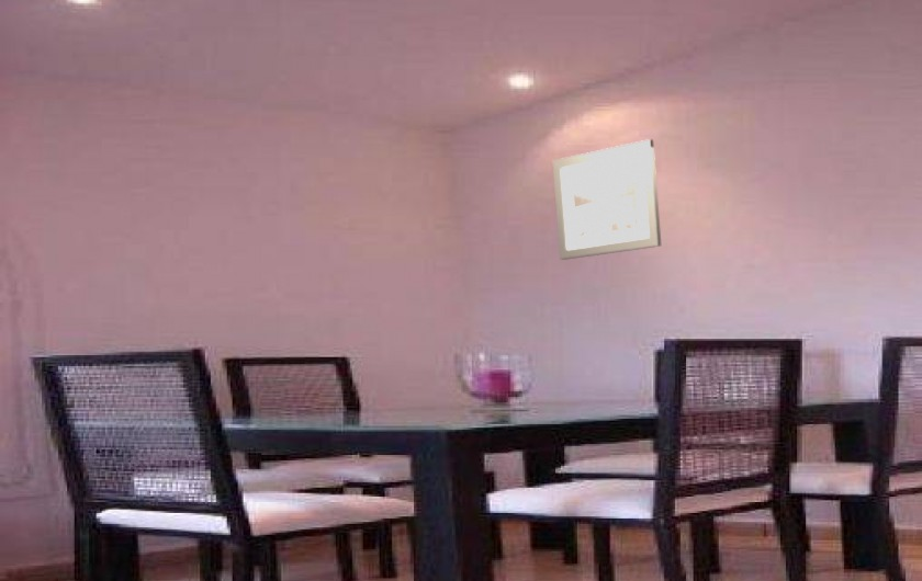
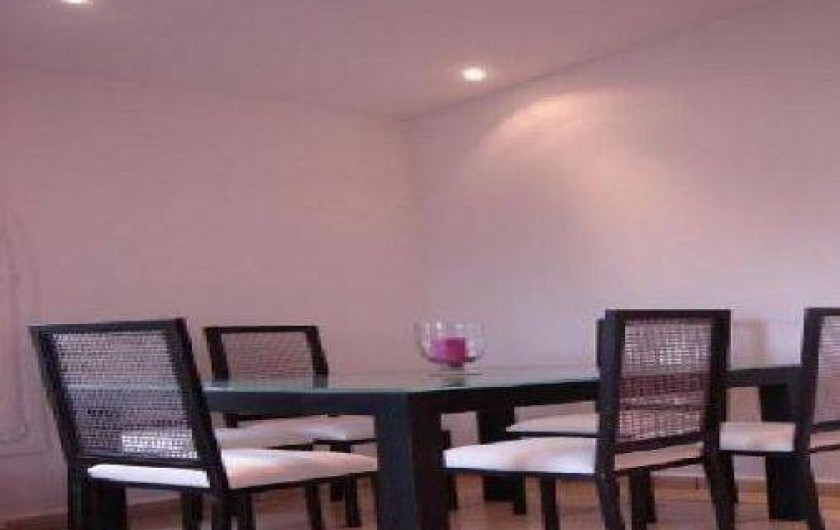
- wall art (605, 201)
